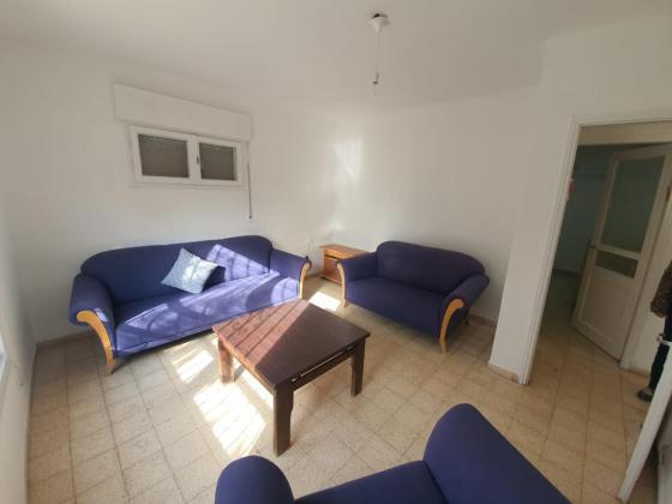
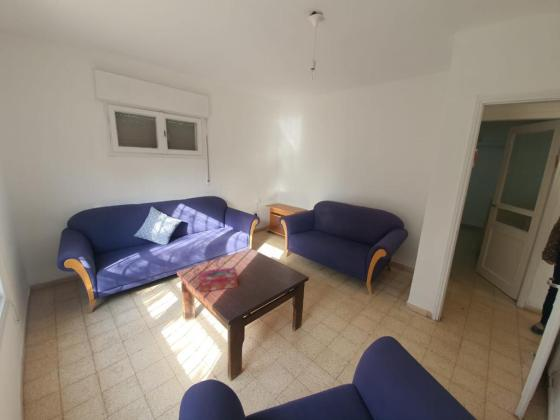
+ tissue box (218, 279)
